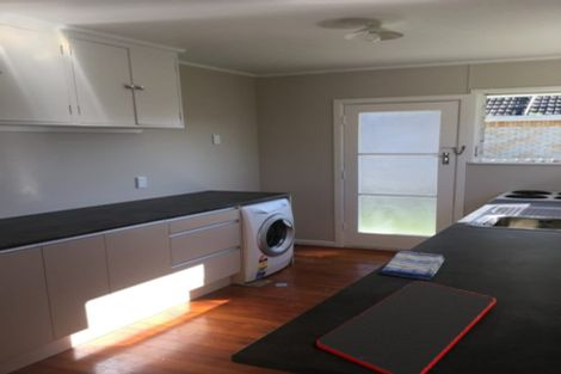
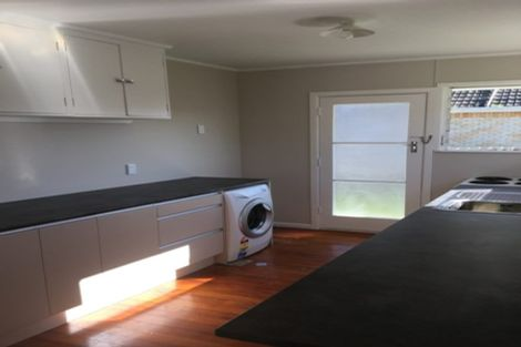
- dish towel (413, 263)
- cutting board (414, 320)
